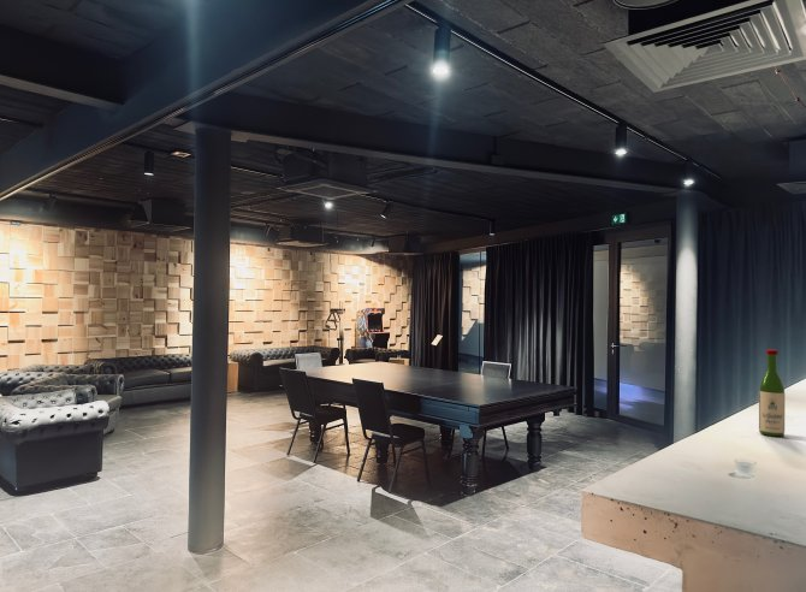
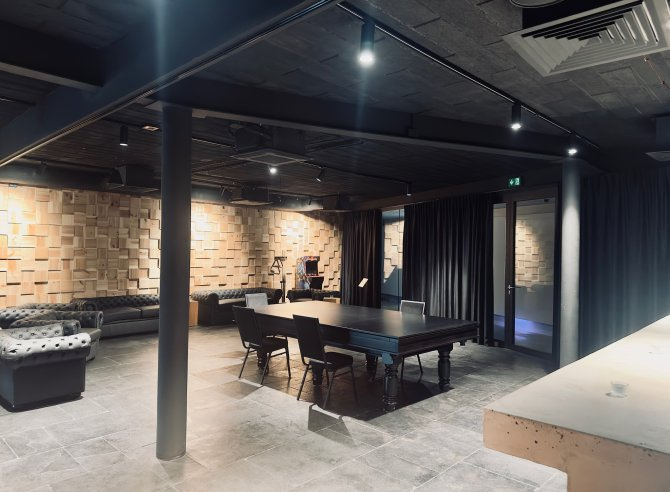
- wine bottle (771, 391)
